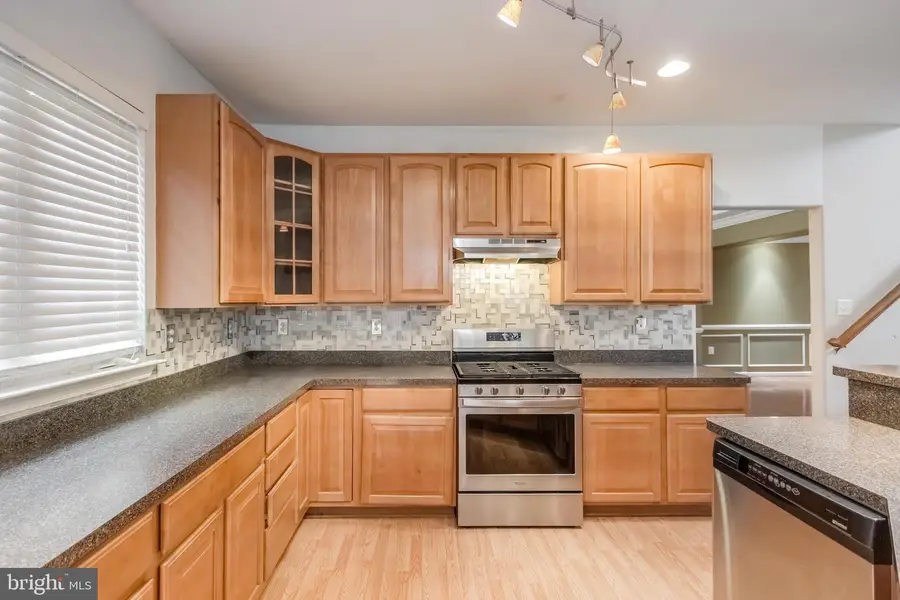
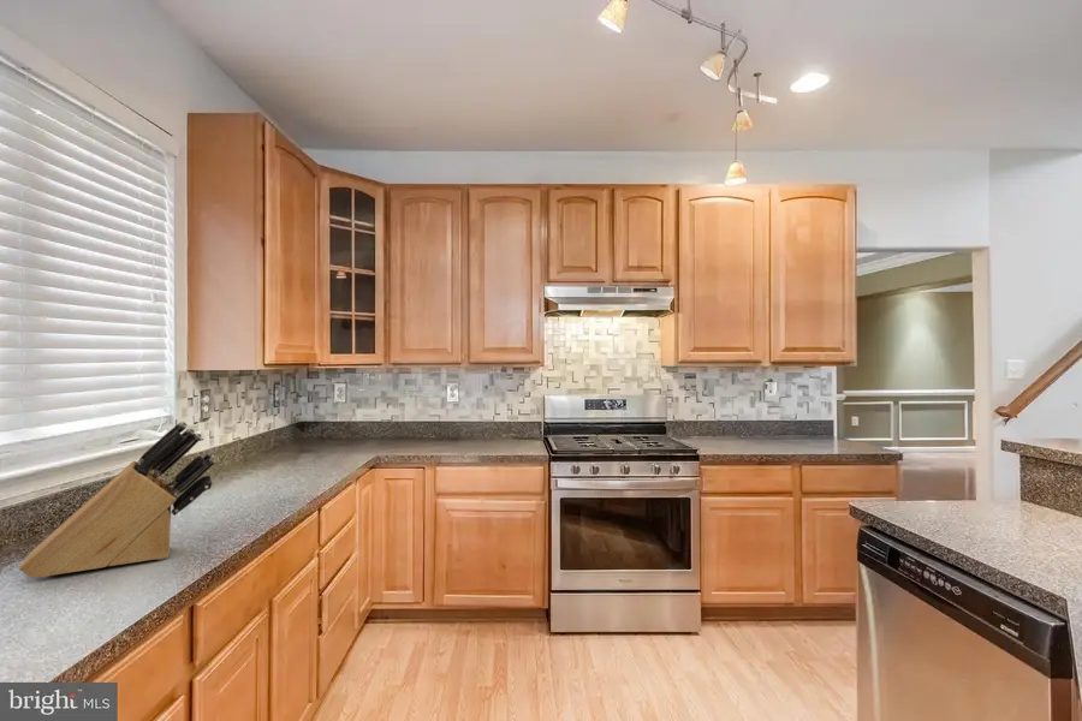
+ knife block (126, 491)
